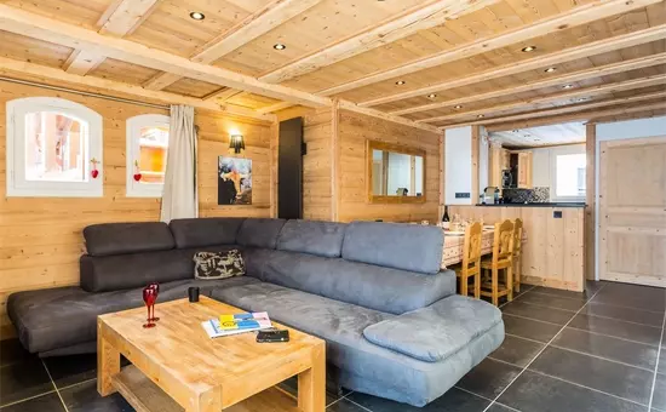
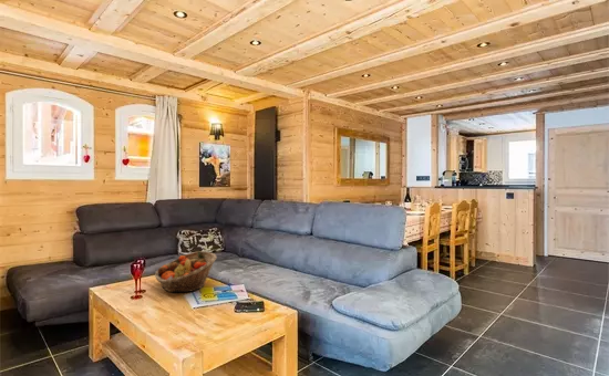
+ fruit basket (186, 270)
